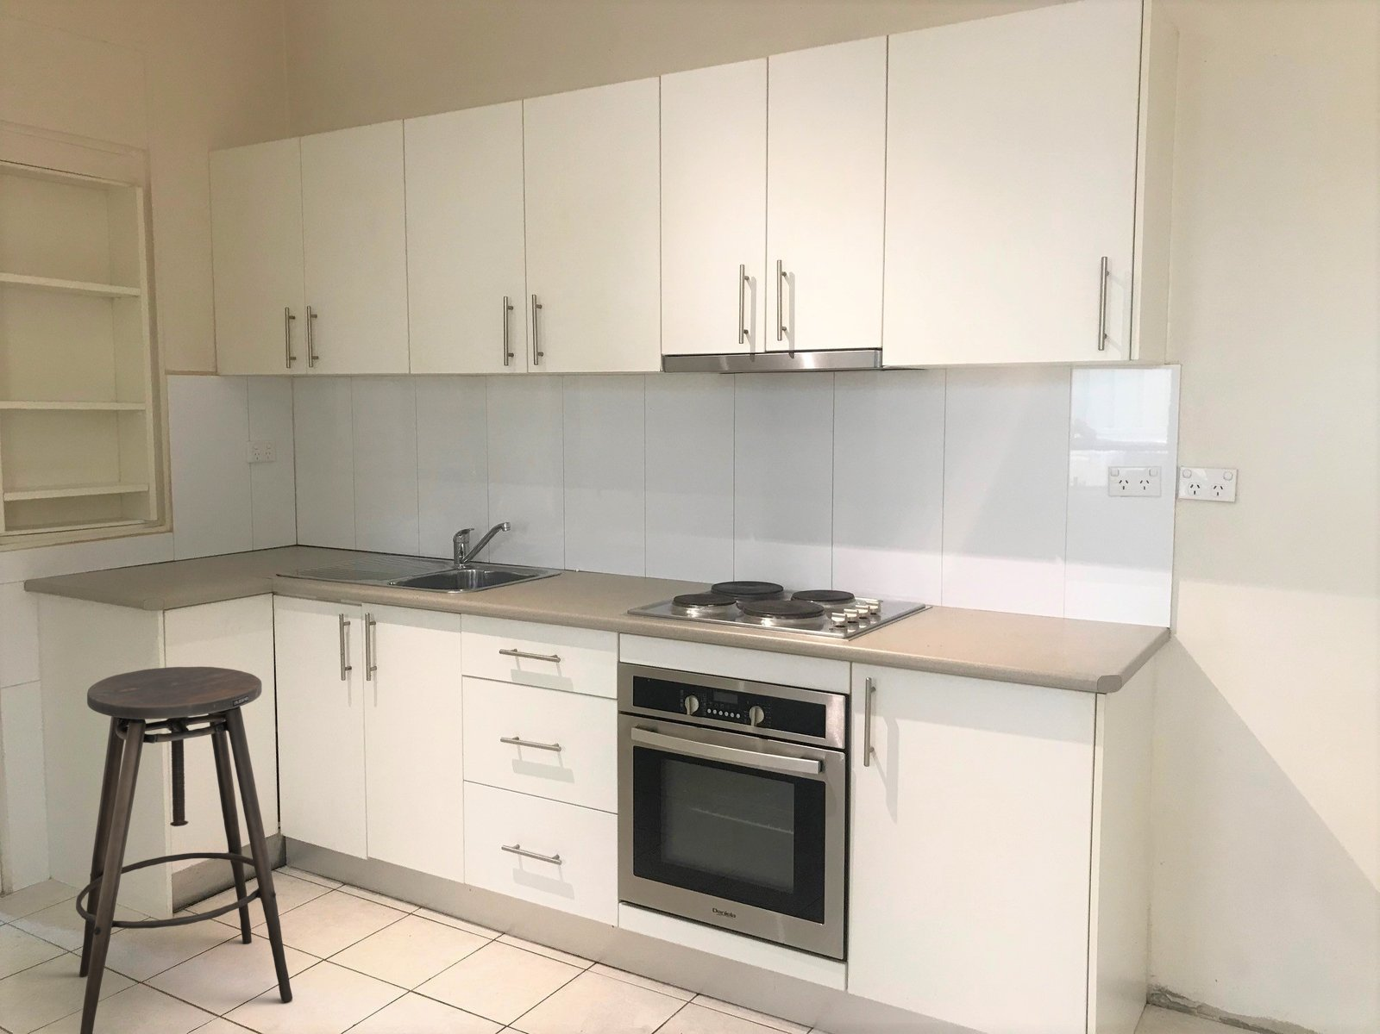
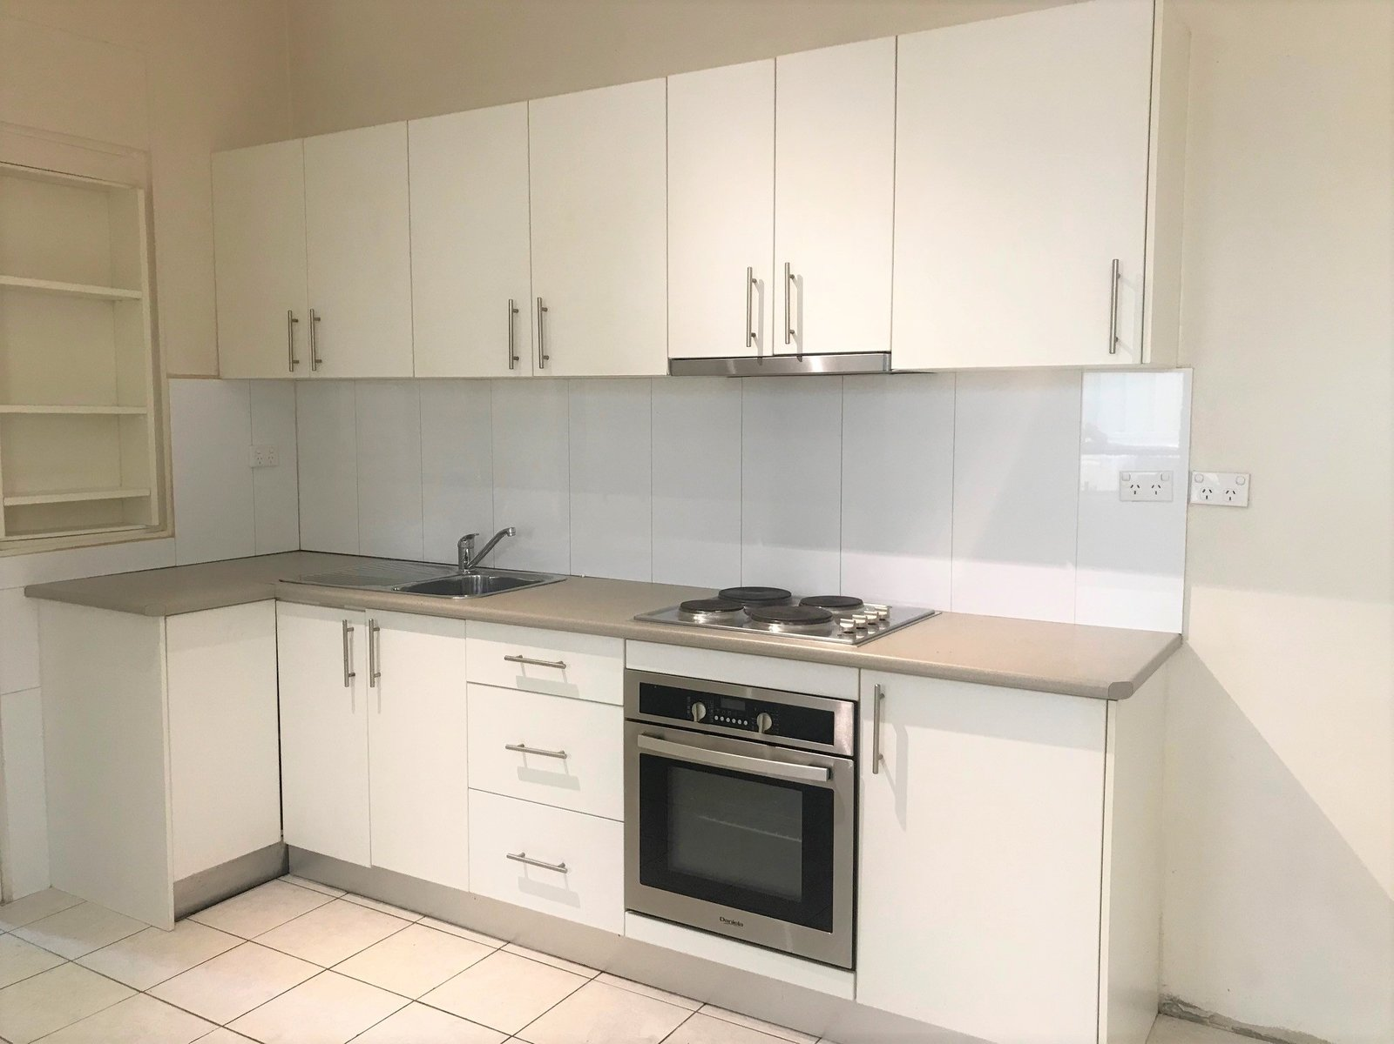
- stool (173, 825)
